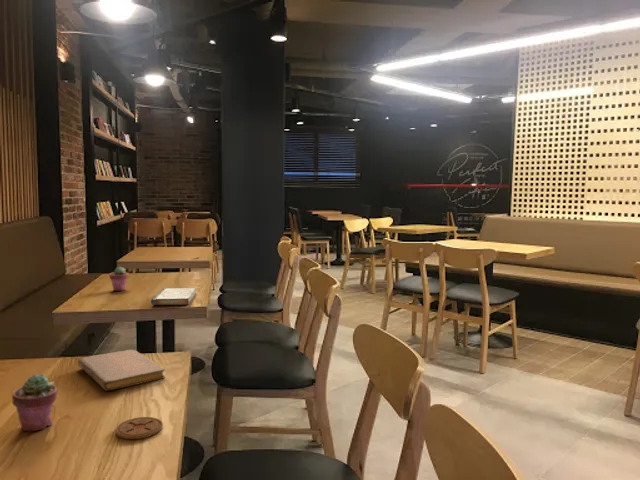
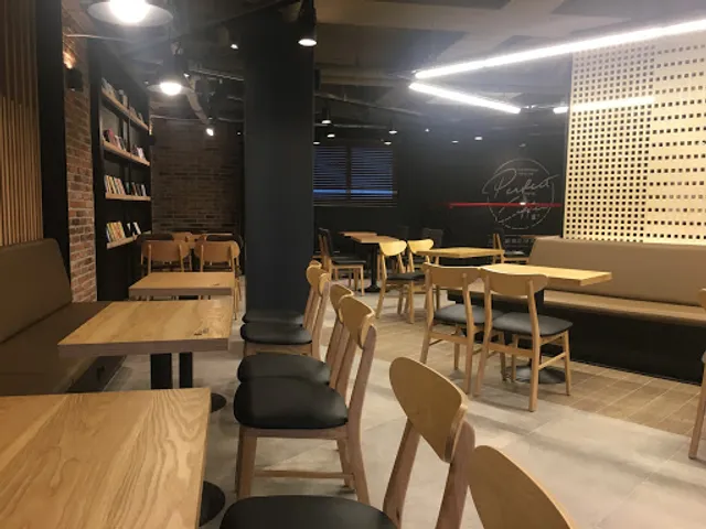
- coaster (139, 427)
- potted succulent (35, 400)
- book (174, 296)
- notebook (120, 368)
- potted succulent (119, 278)
